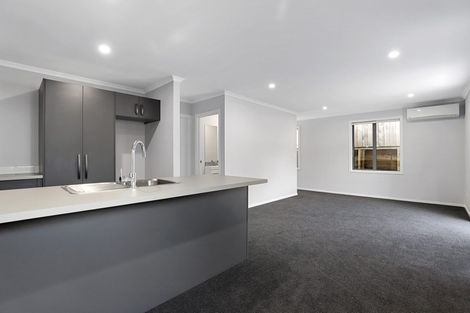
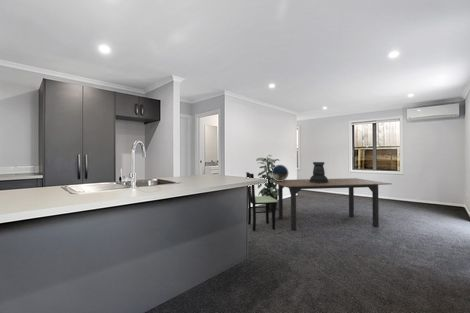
+ pedestal (318, 172)
+ dining chair (261, 199)
+ dining table (322, 188)
+ decorative globe (279, 172)
+ indoor plant (269, 182)
